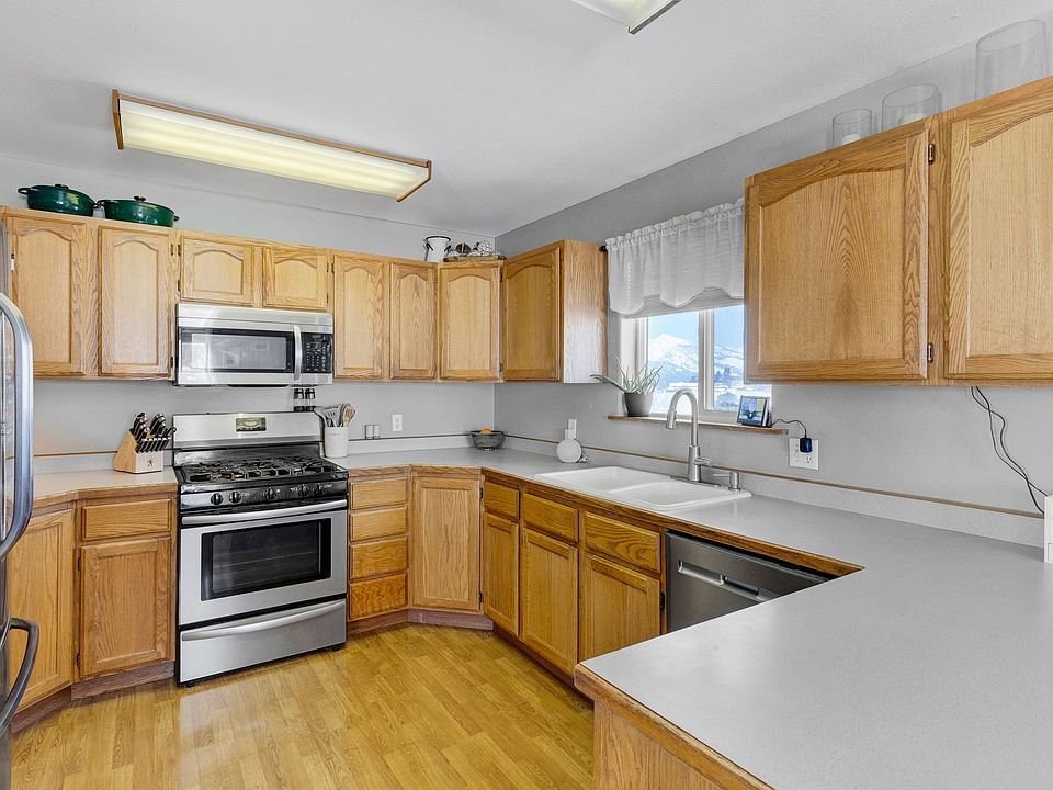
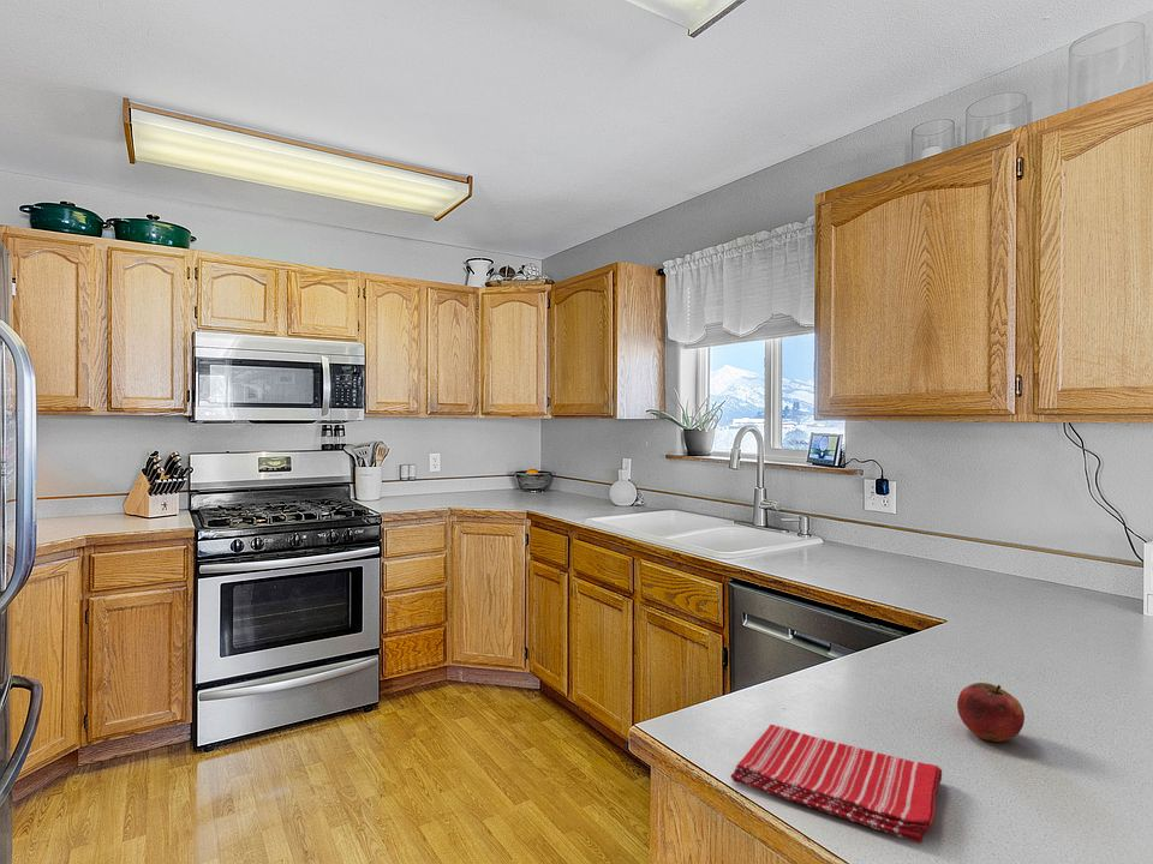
+ fruit (990, 709)
+ dish towel (837, 772)
